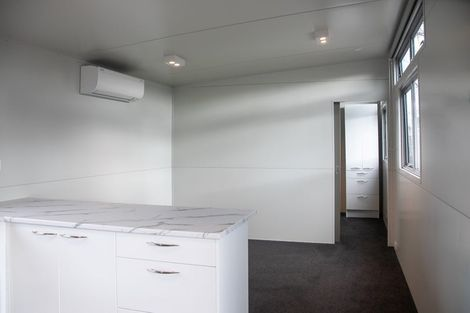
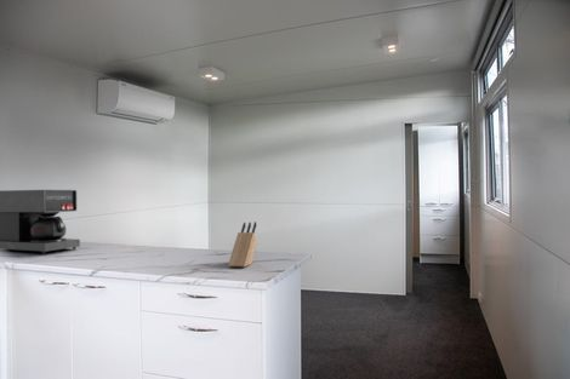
+ knife block (244, 242)
+ coffee maker (36, 219)
